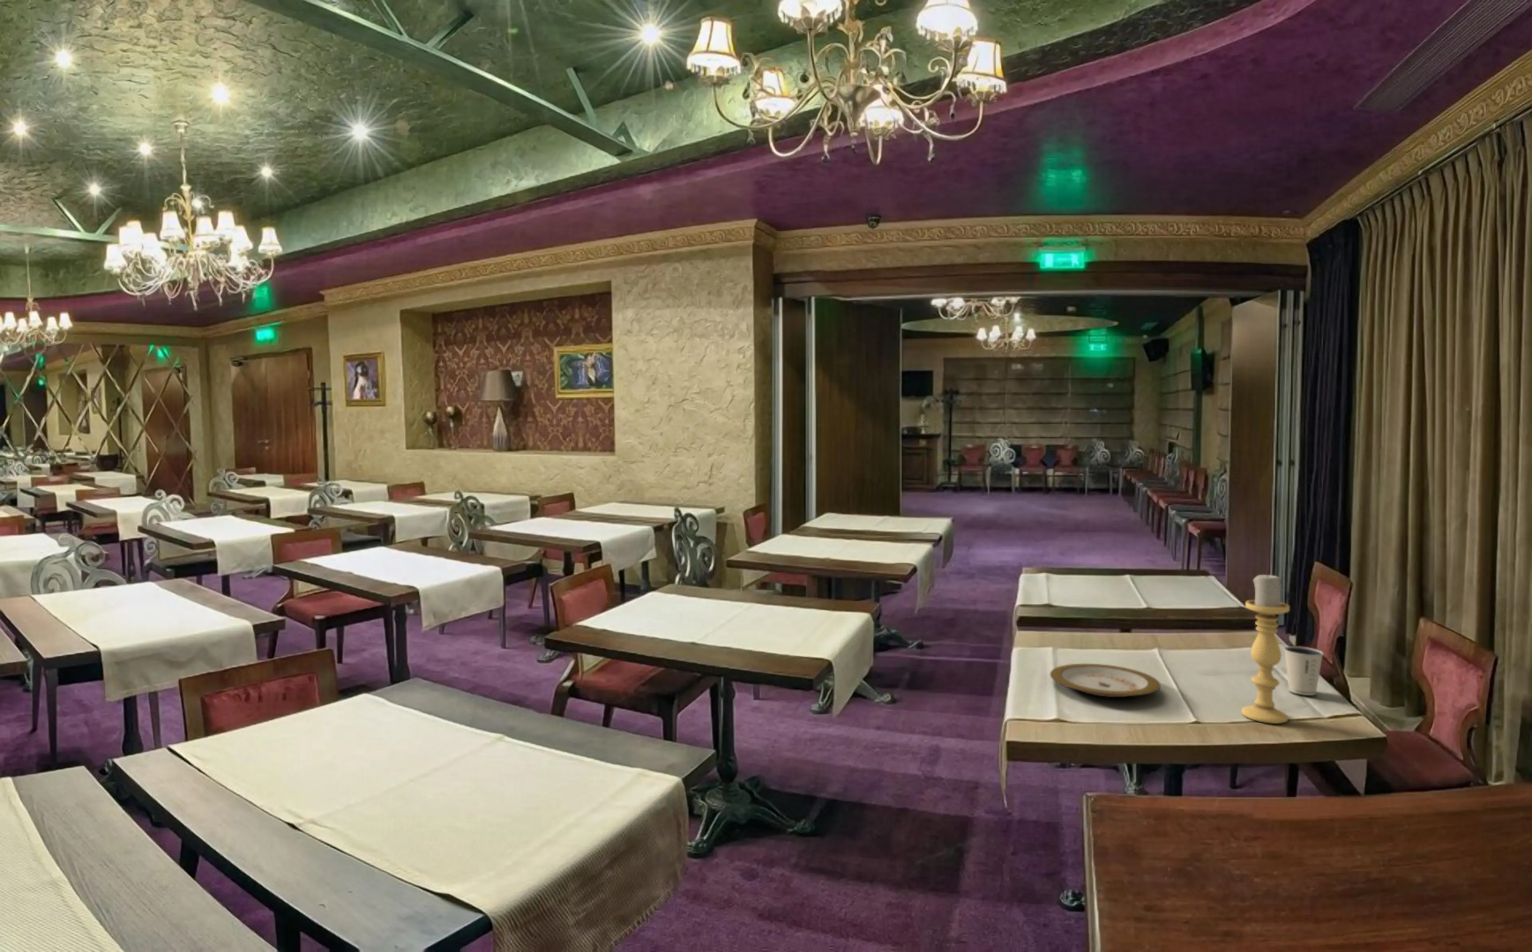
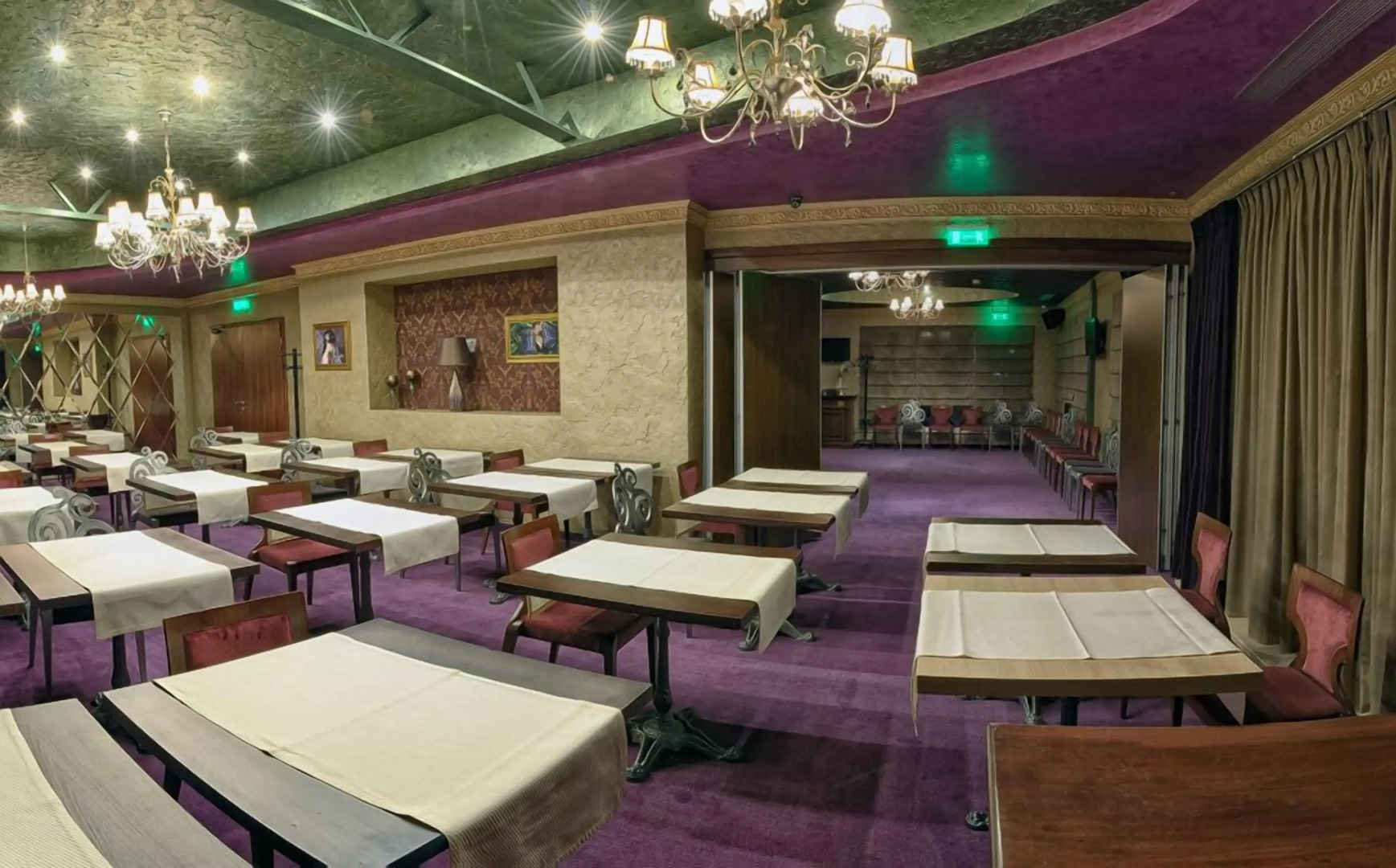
- candle holder (1265, 645)
- dixie cup (1303, 671)
- plate (1103, 682)
